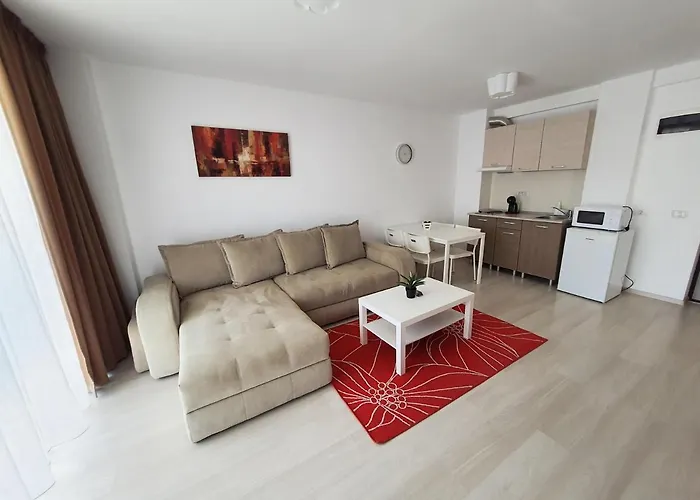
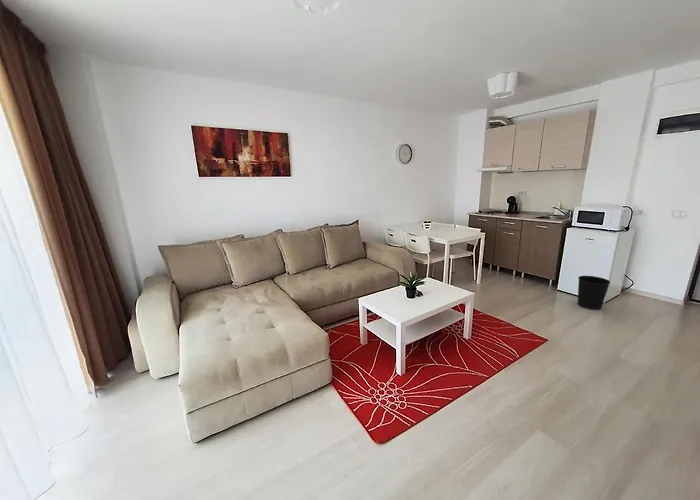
+ wastebasket (591, 292)
